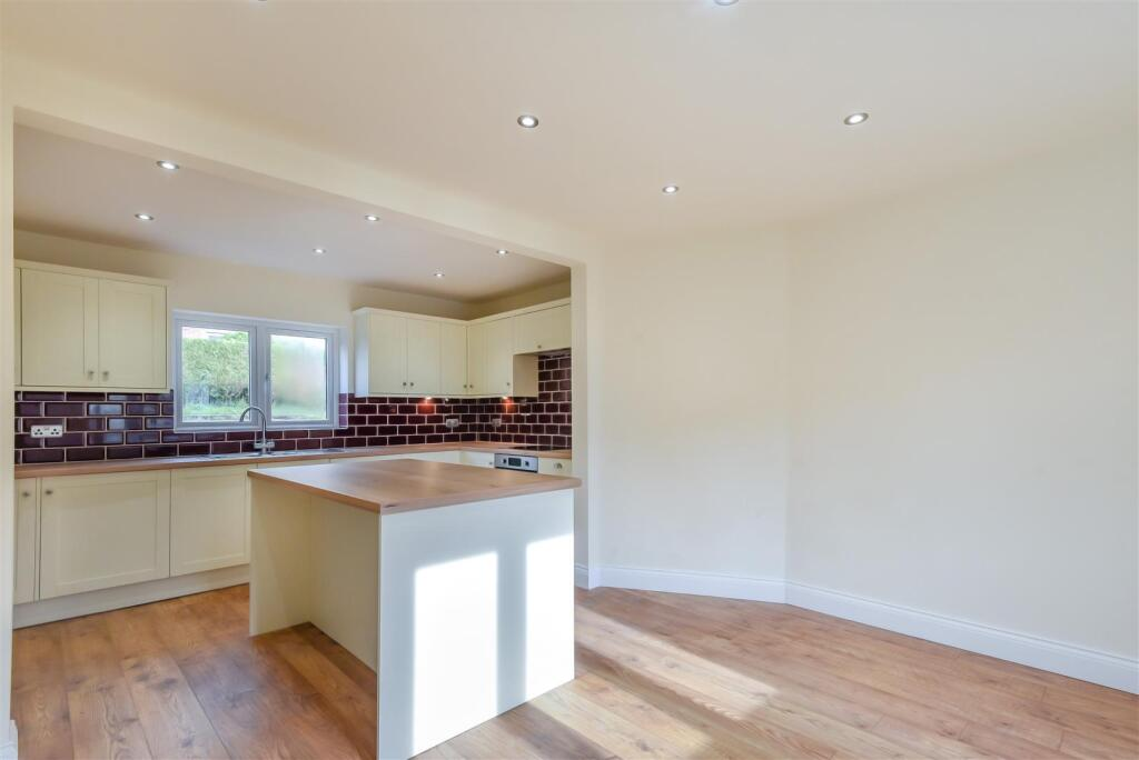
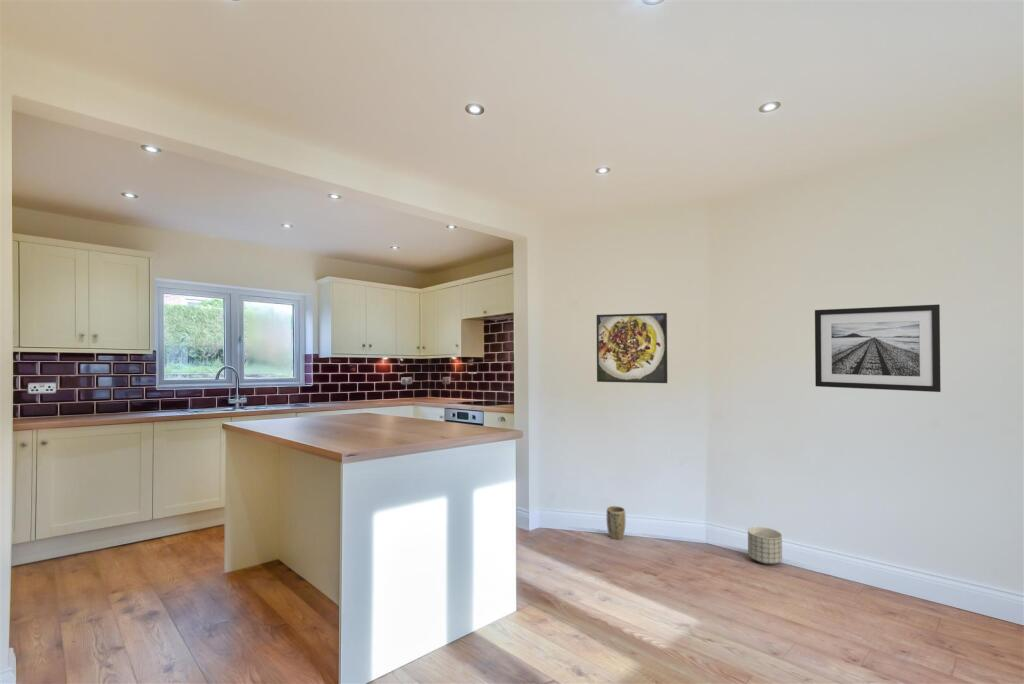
+ planter (764, 546)
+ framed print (631, 348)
+ wall art (873, 348)
+ plant pot (616, 522)
